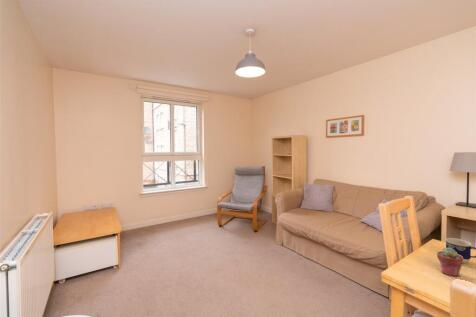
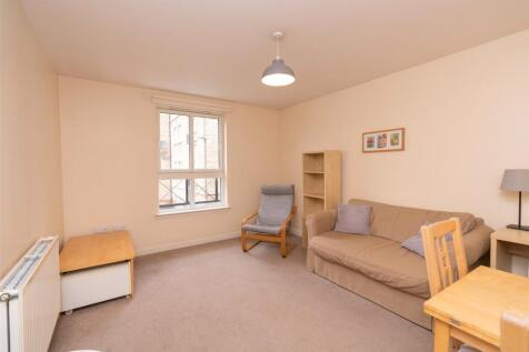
- cup (461, 252)
- potted succulent (449, 260)
